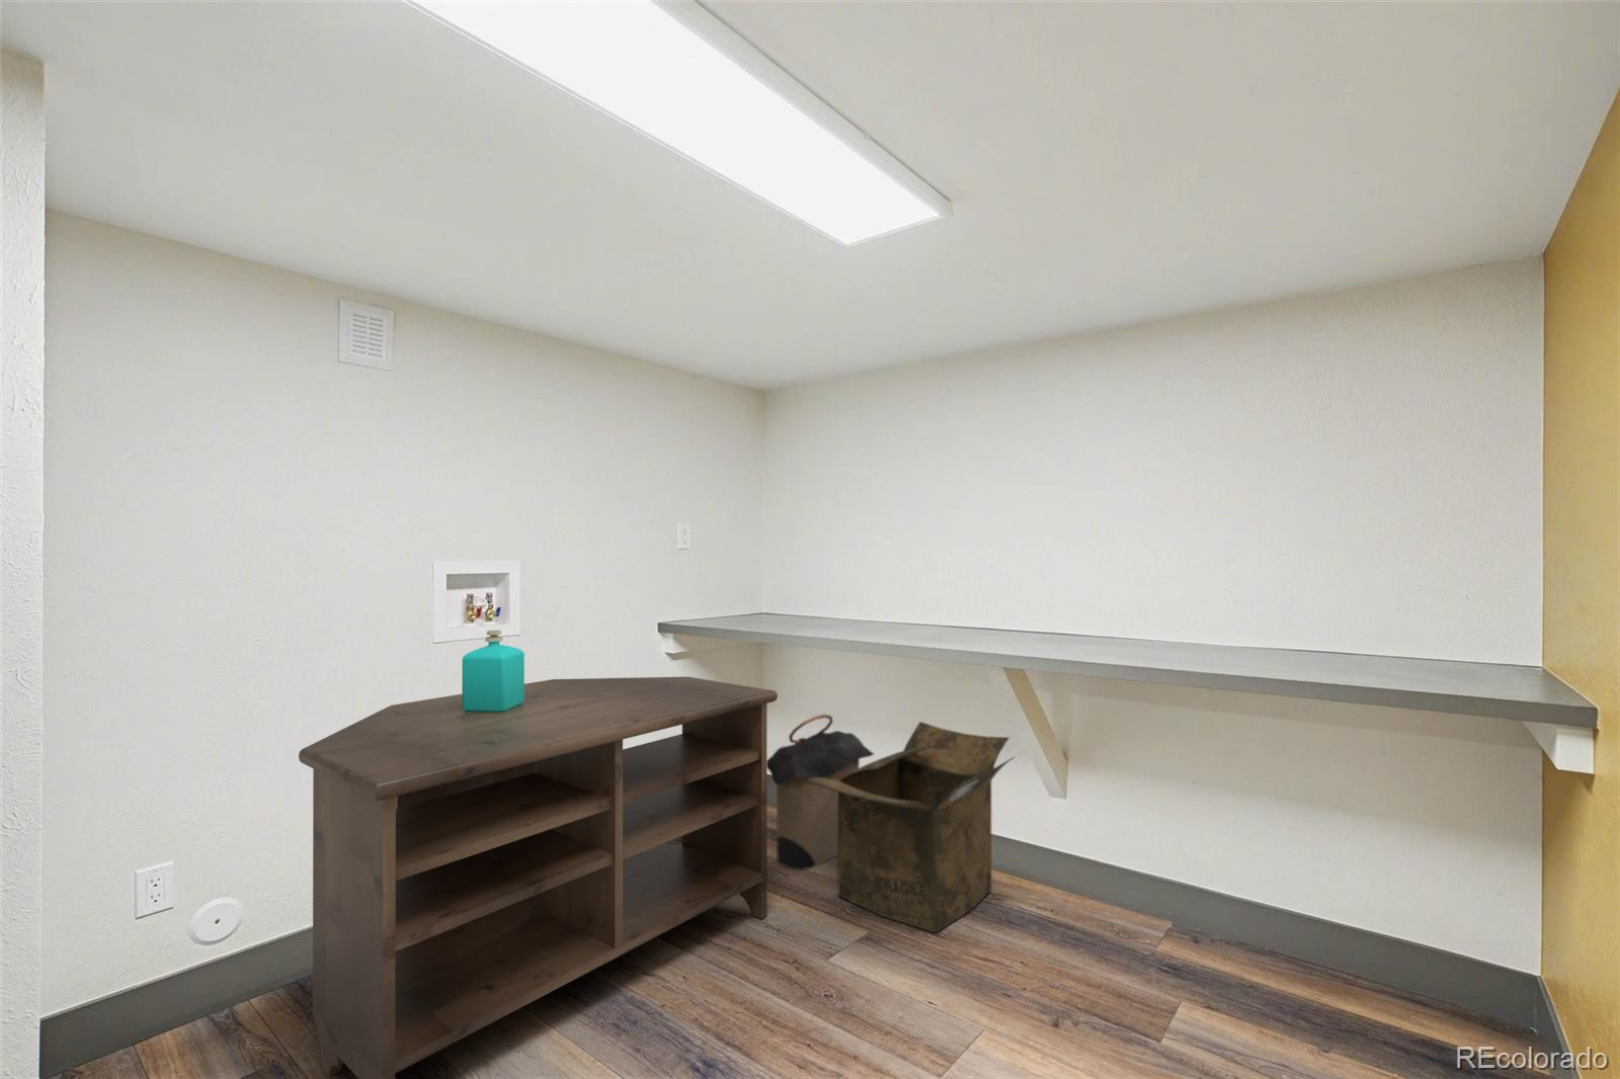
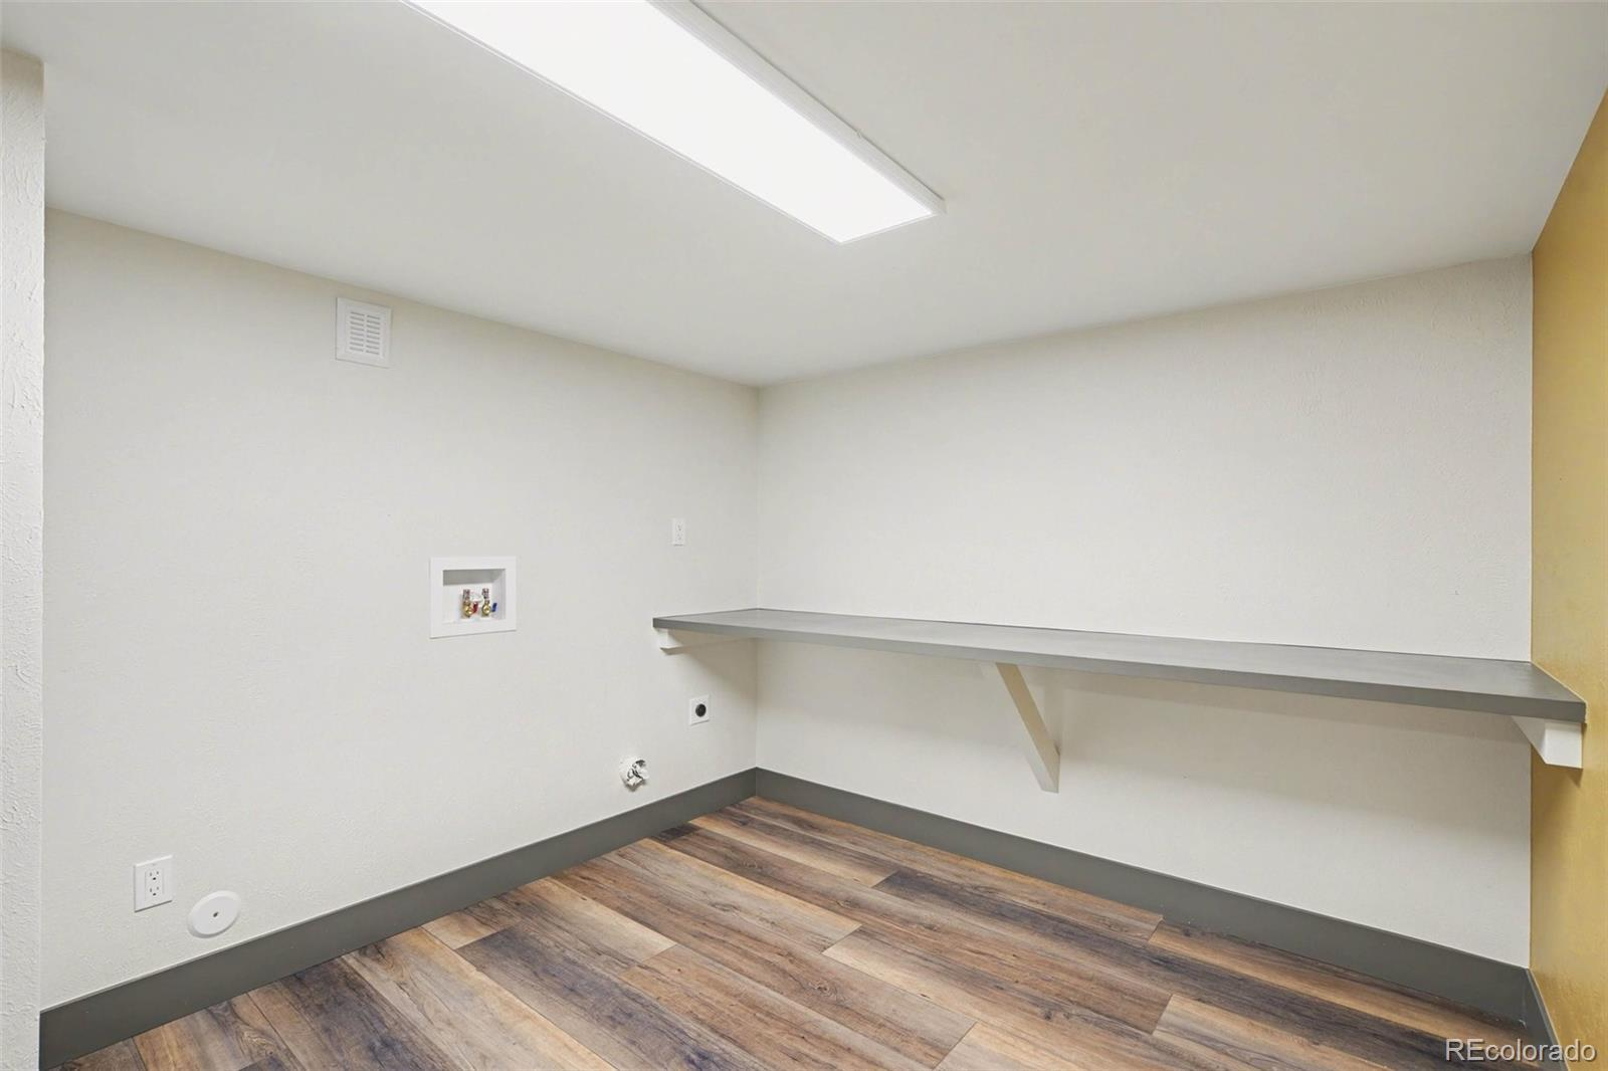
- soap bottle (493, 668)
- cardboard box (924, 824)
- laundry hamper (818, 777)
- tv stand (543, 831)
